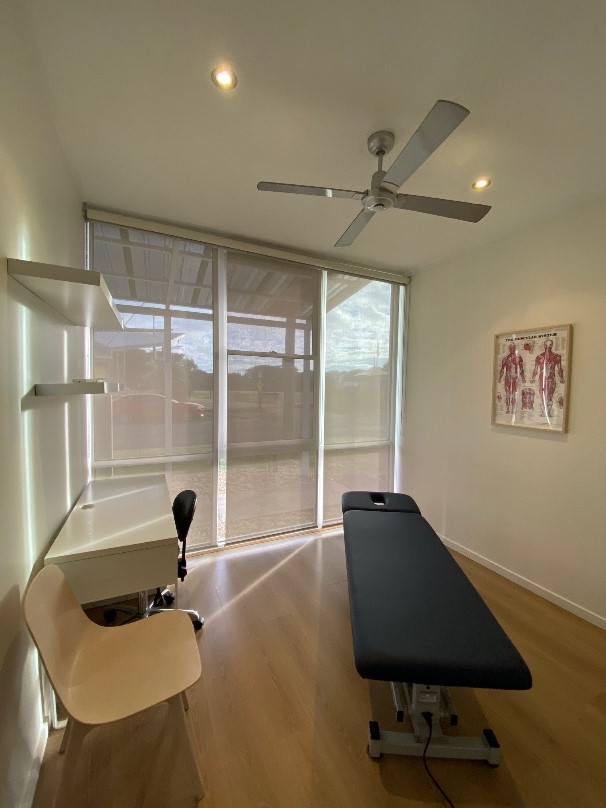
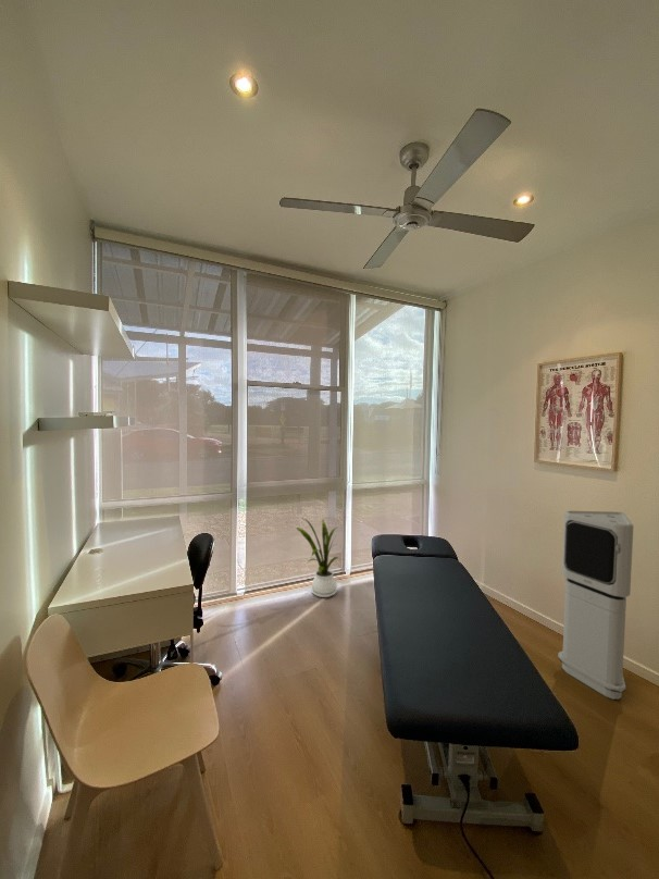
+ air purifier (602, 596)
+ house plant (321, 554)
